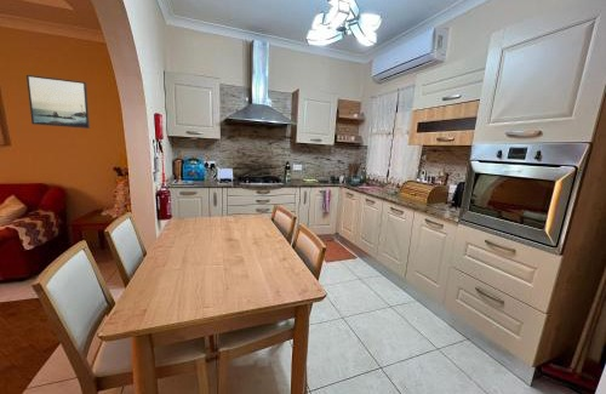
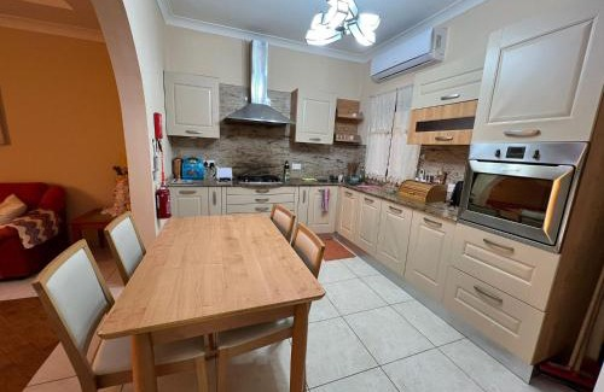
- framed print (59, 102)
